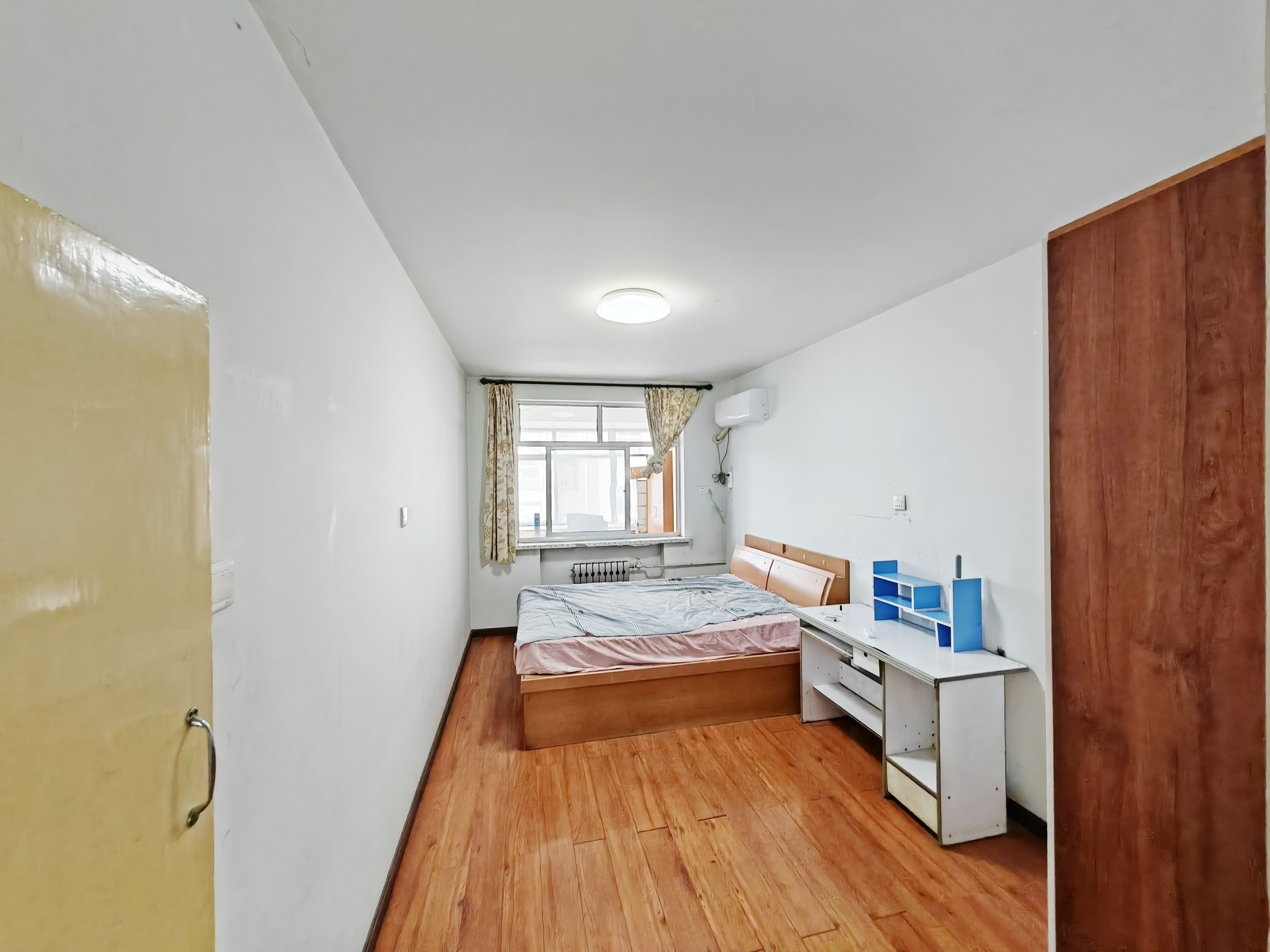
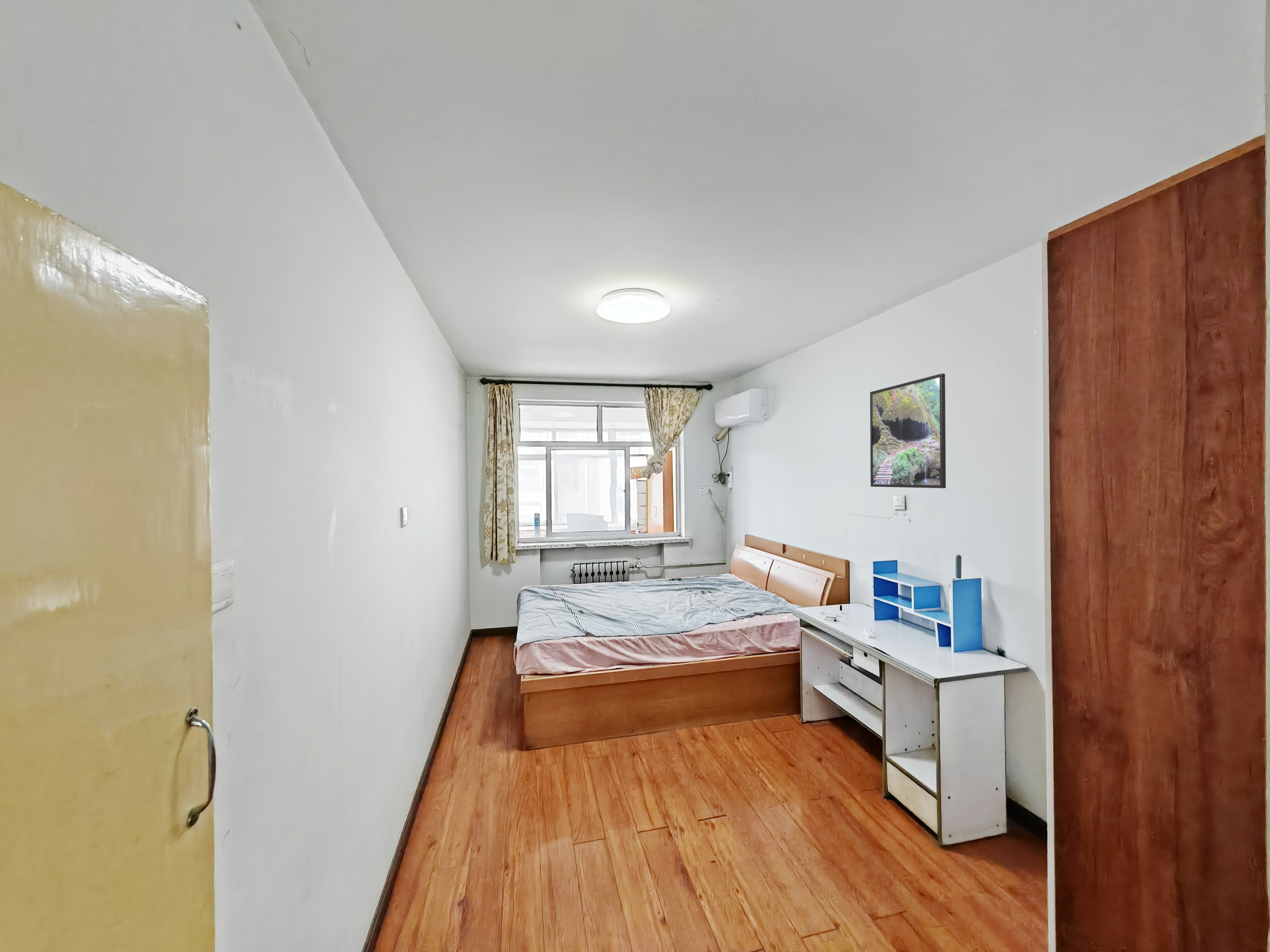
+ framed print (904, 435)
